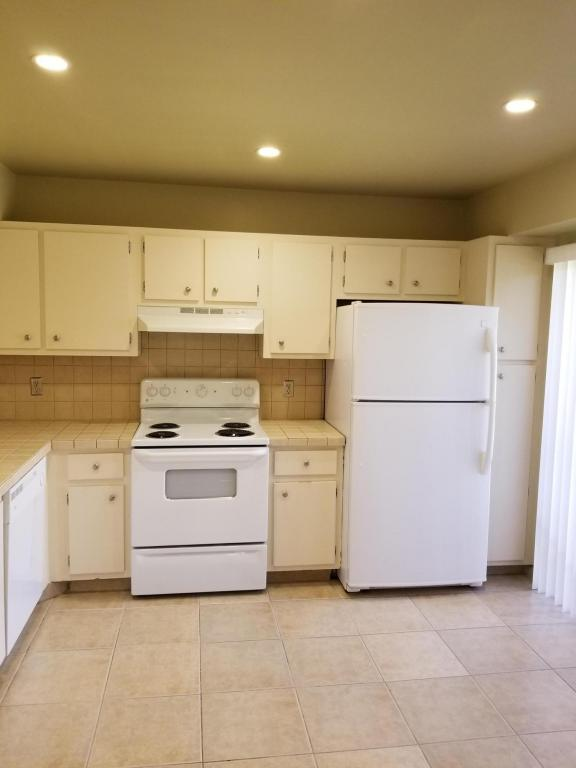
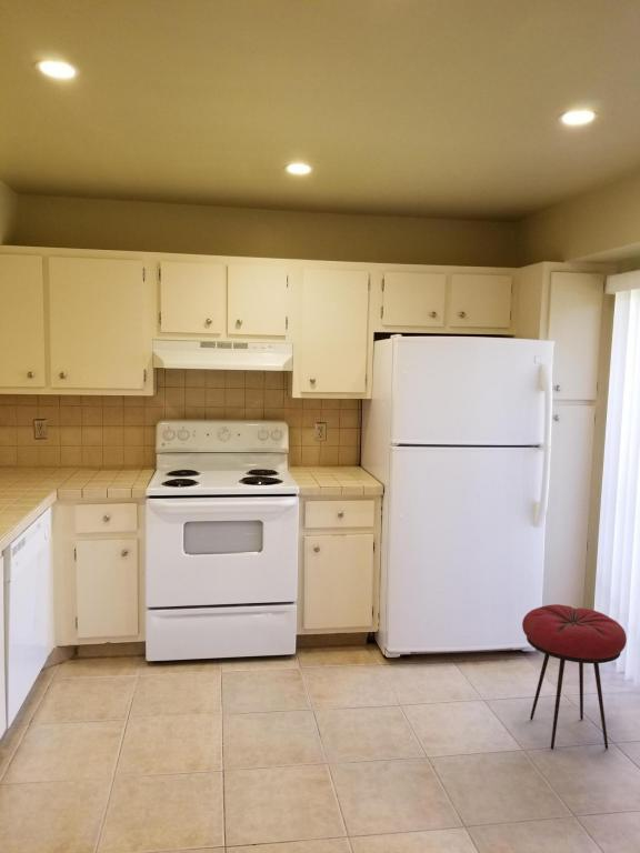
+ stool (562, 674)
